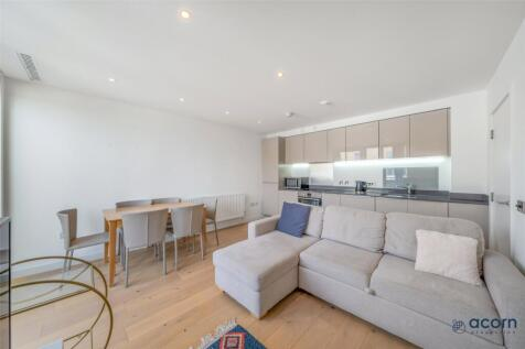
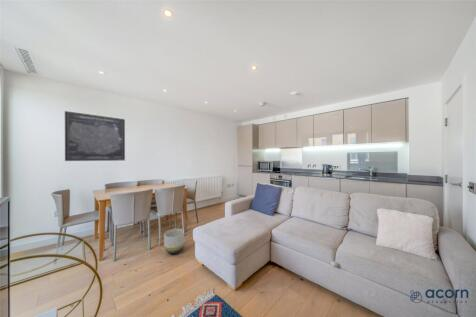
+ planter (174, 242)
+ wall art (97, 138)
